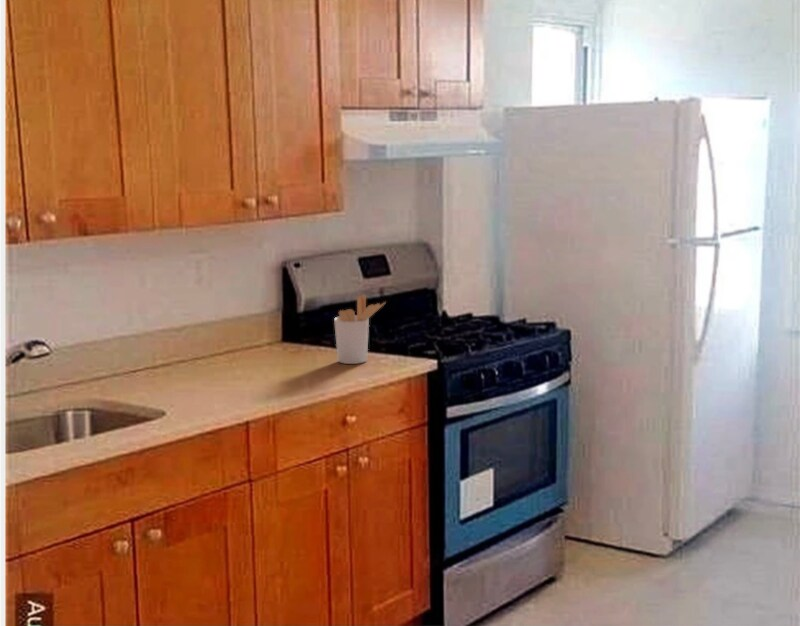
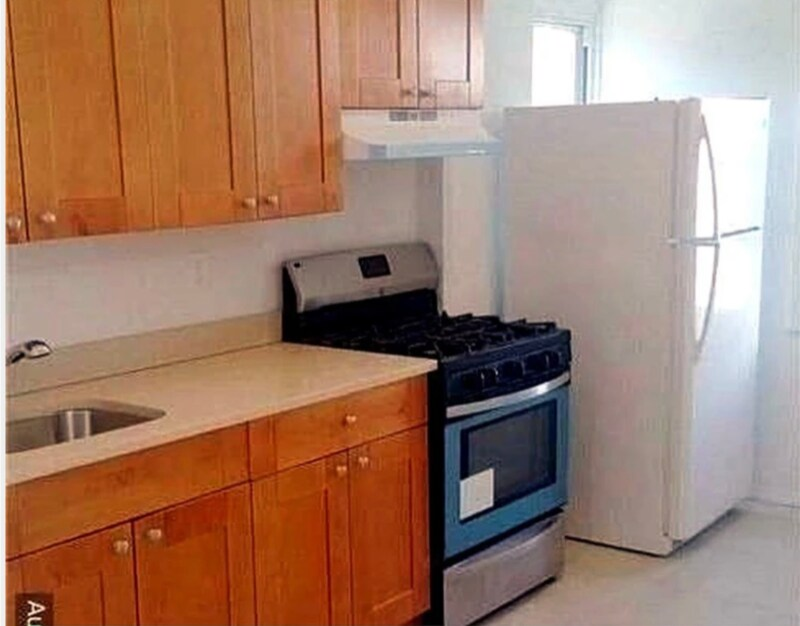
- utensil holder (359, 330)
